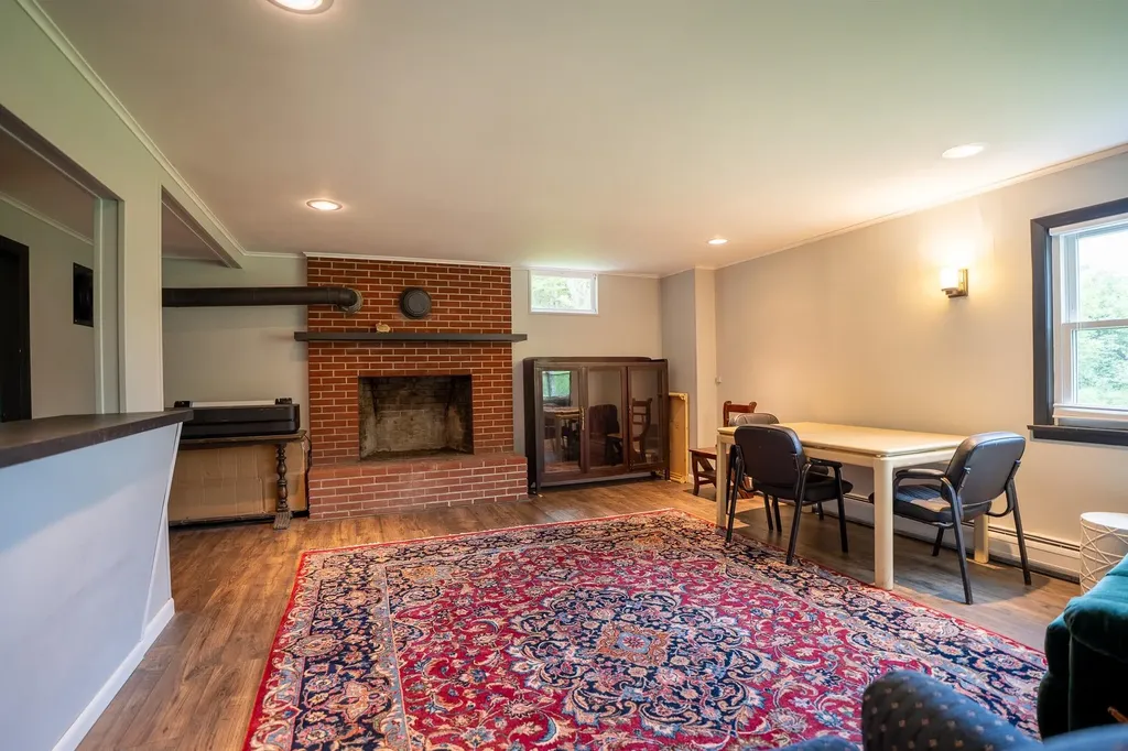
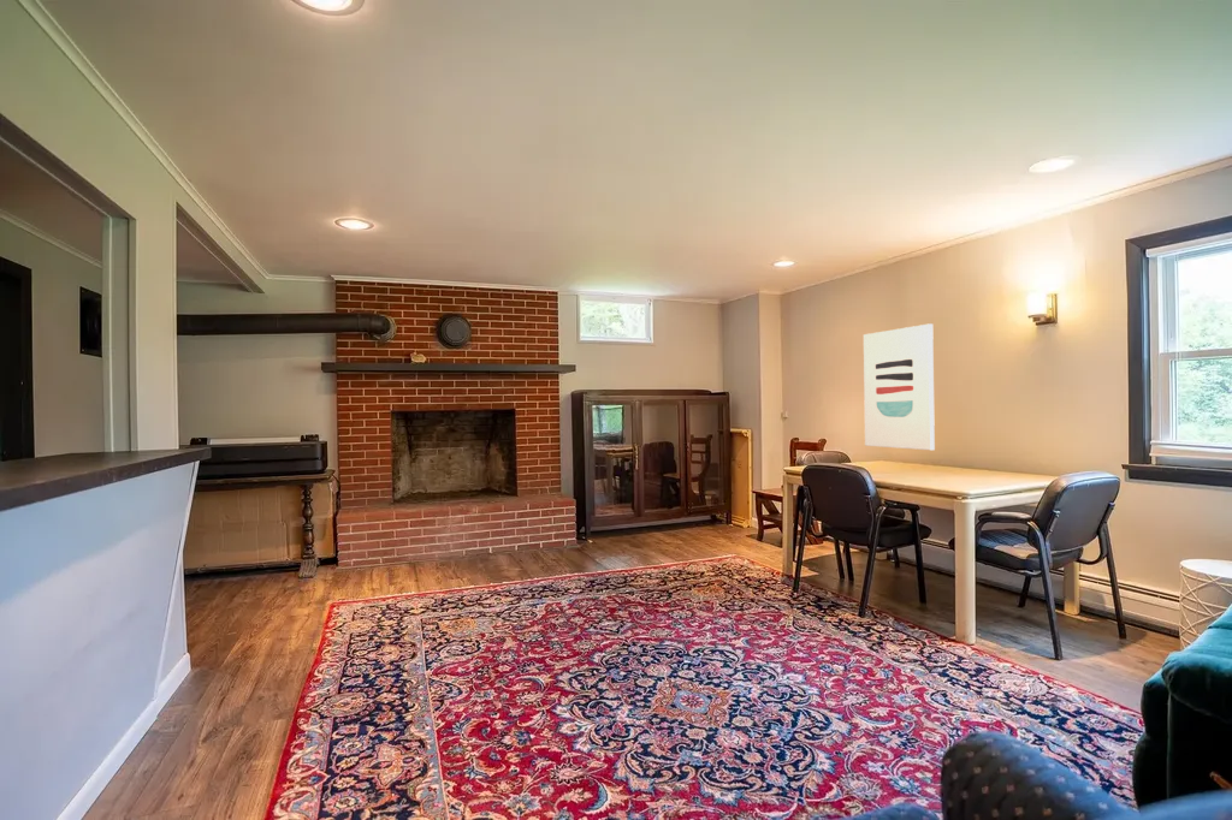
+ wall art (896, 388)
